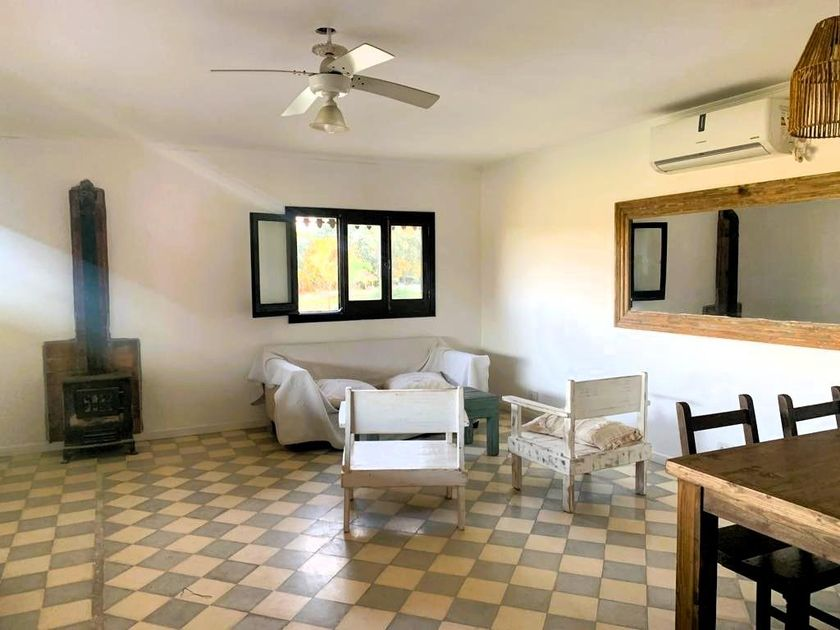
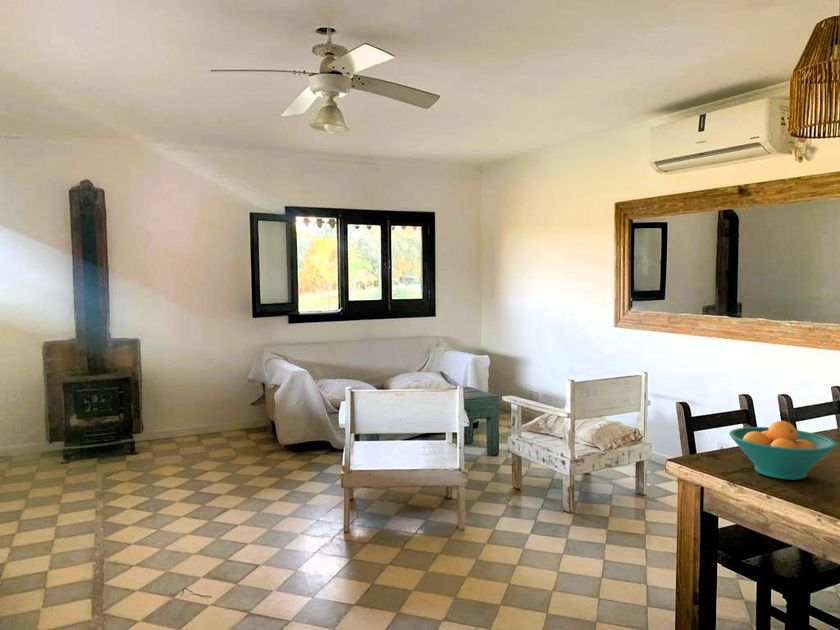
+ fruit bowl (780, 447)
